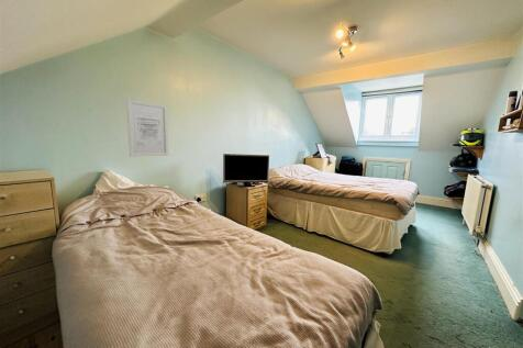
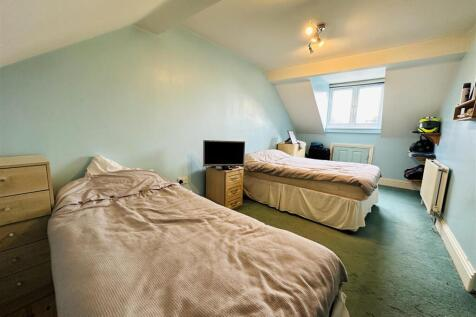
- wall art (148, 130)
